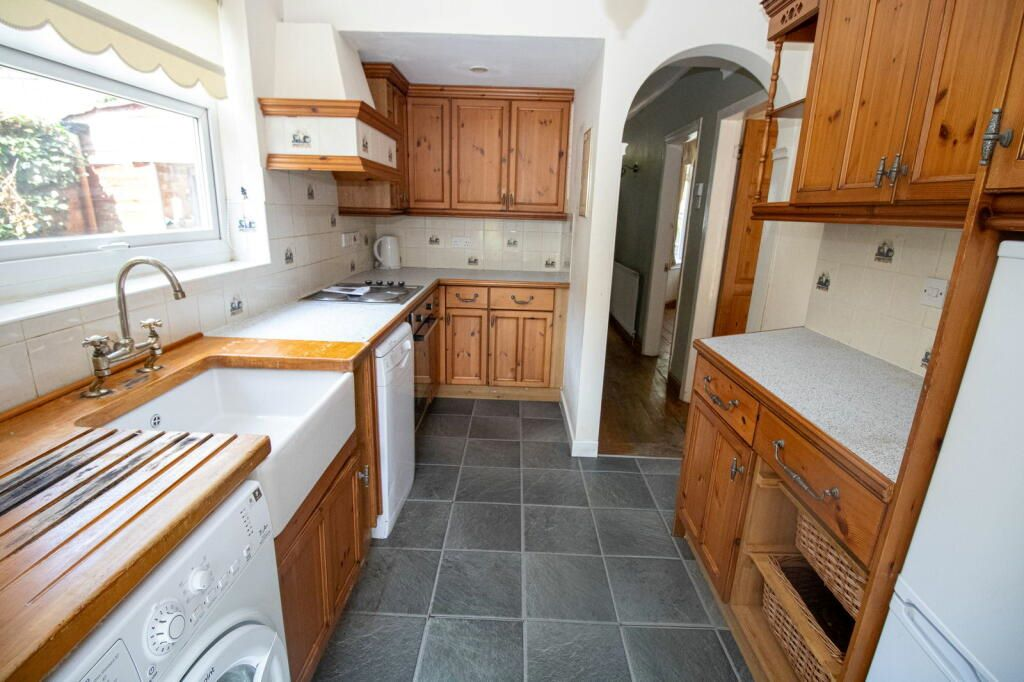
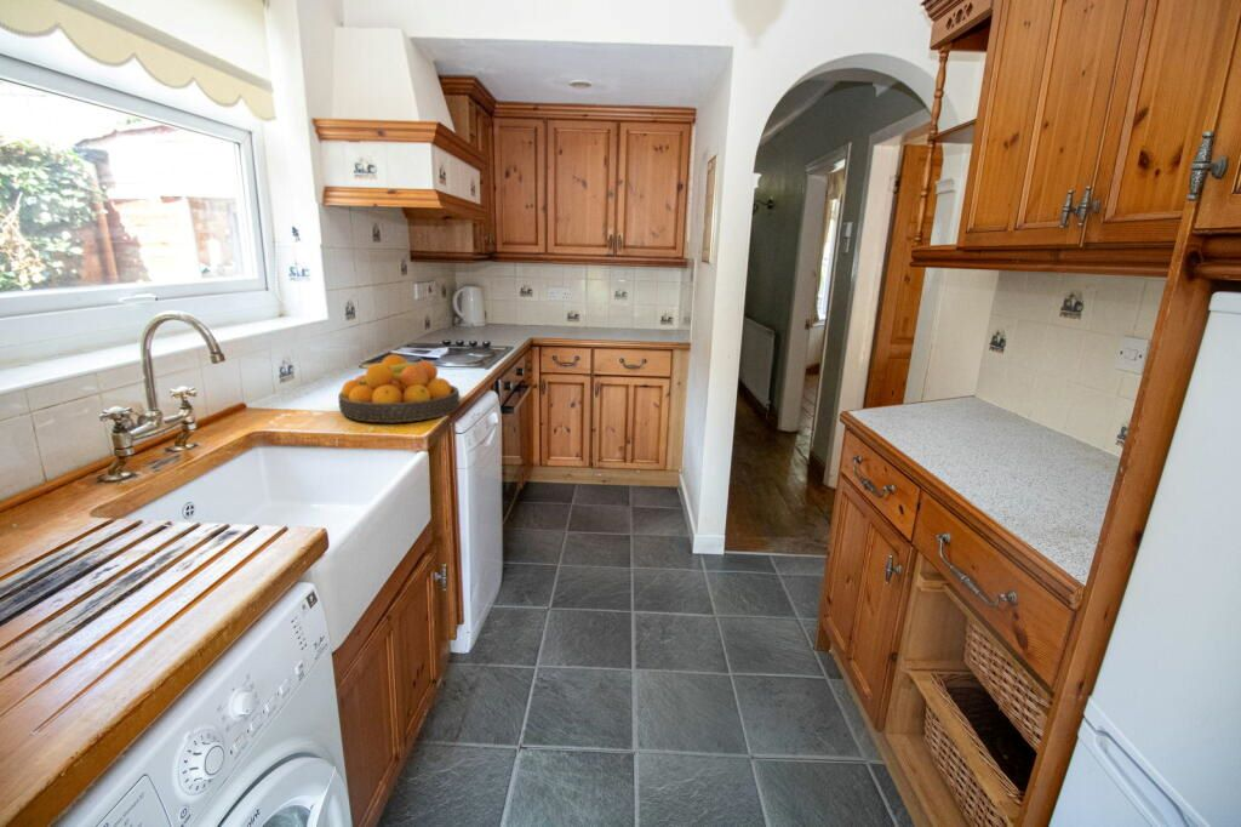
+ fruit bowl (400, 383)
